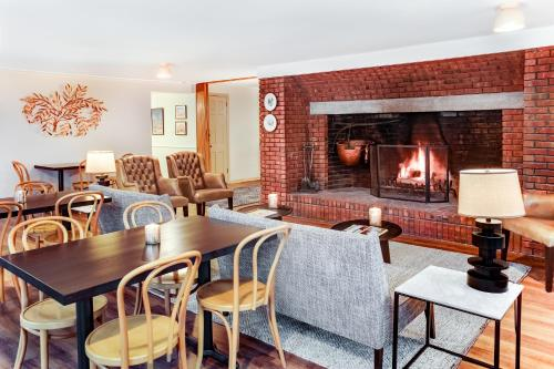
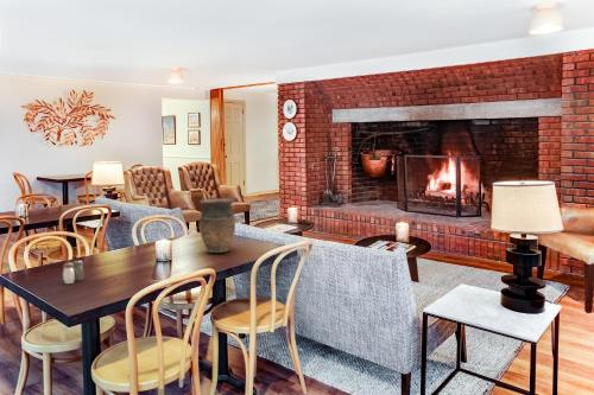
+ vase (217, 225)
+ salt and pepper shaker (74, 272)
